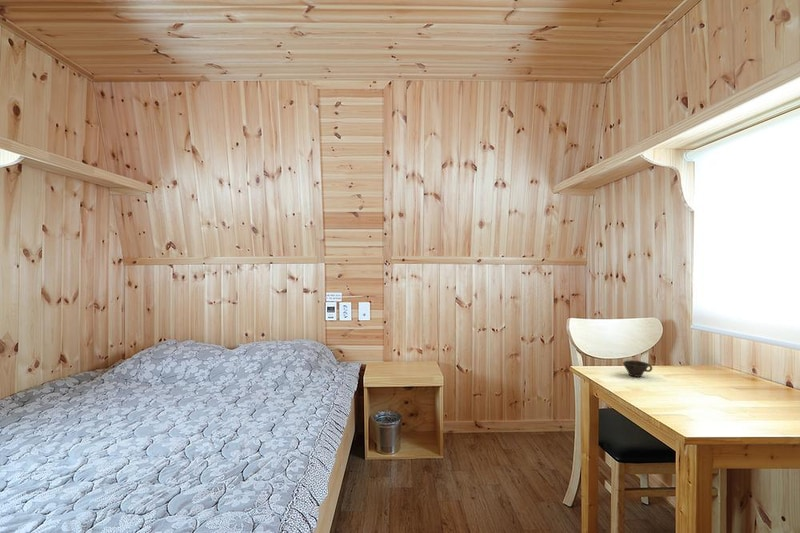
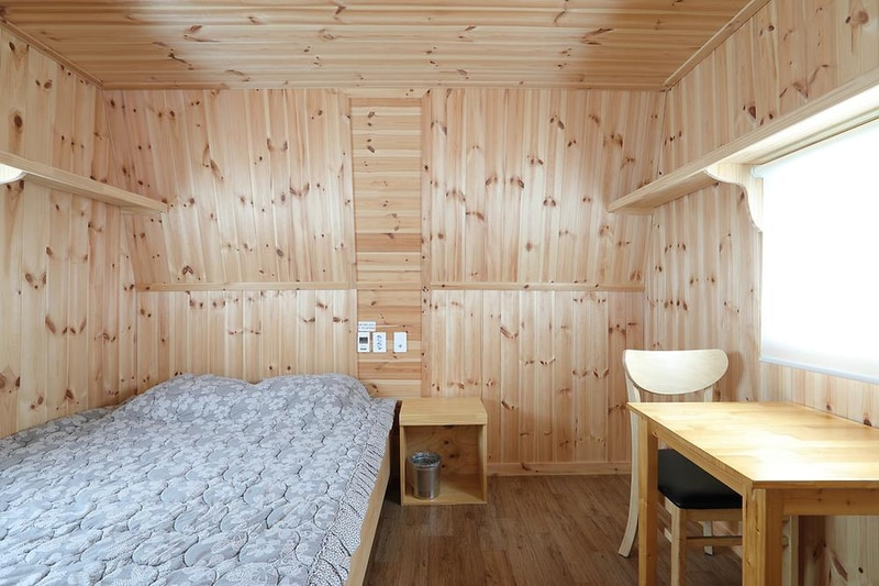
- cup (637, 369)
